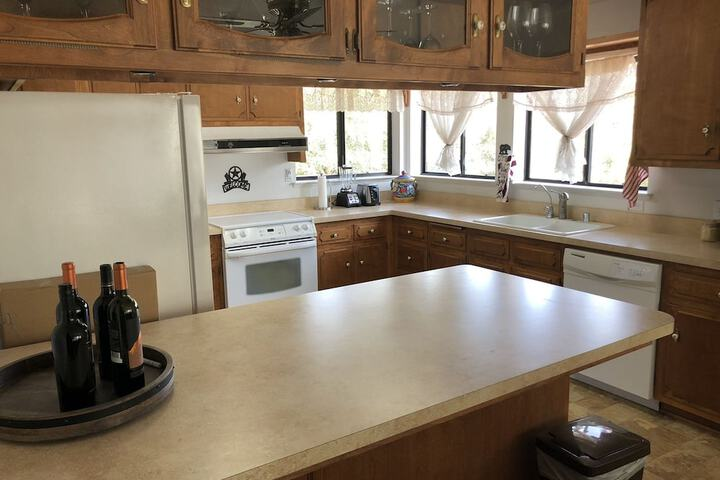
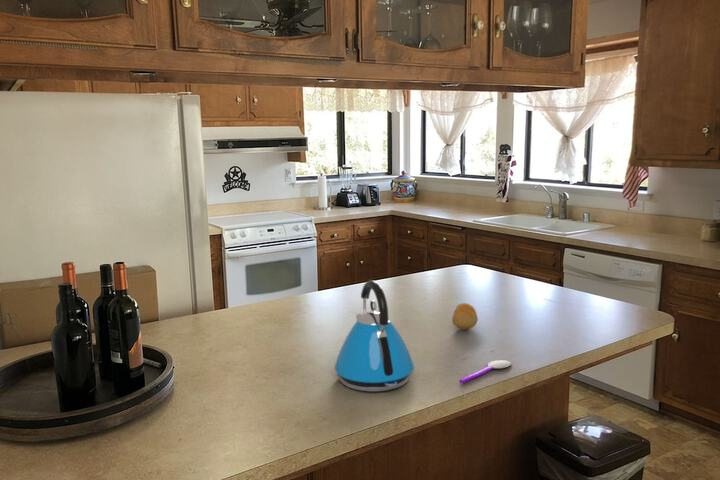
+ kettle (374, 330)
+ fruit (464, 316)
+ spoon (485, 369)
